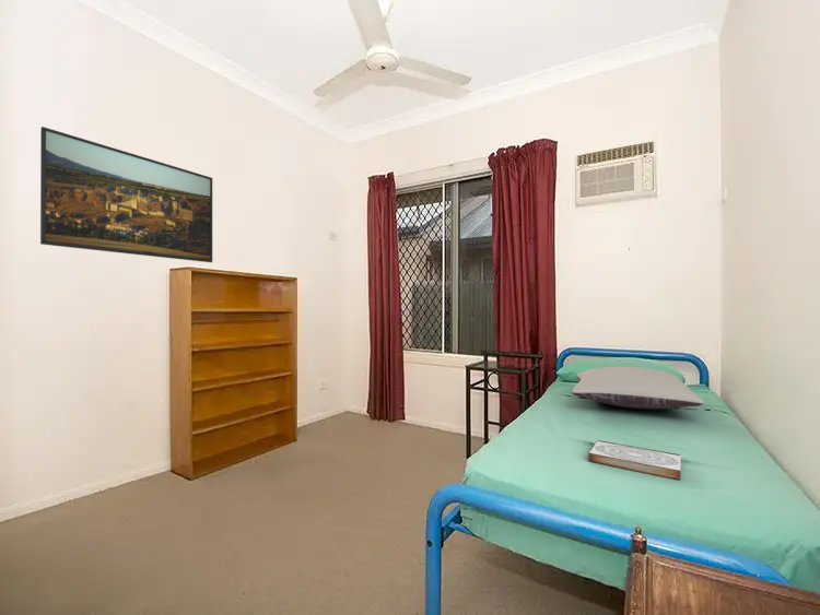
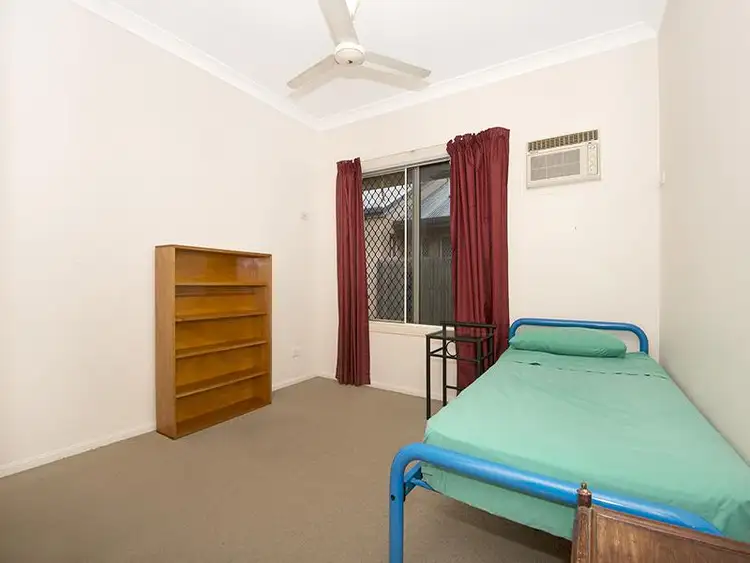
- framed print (140, 205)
- book (634, 457)
- pillow (629, 386)
